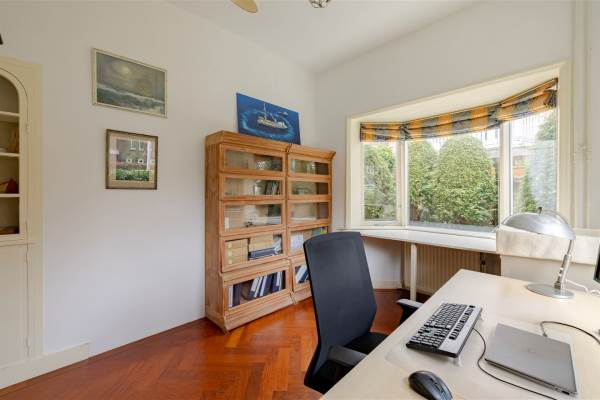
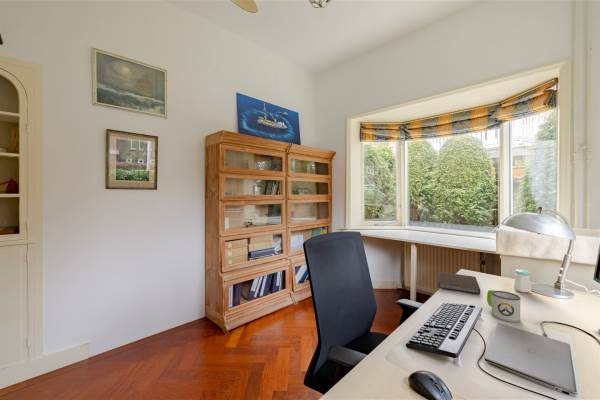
+ notebook (457, 281)
+ salt shaker (522, 280)
+ mug (501, 303)
